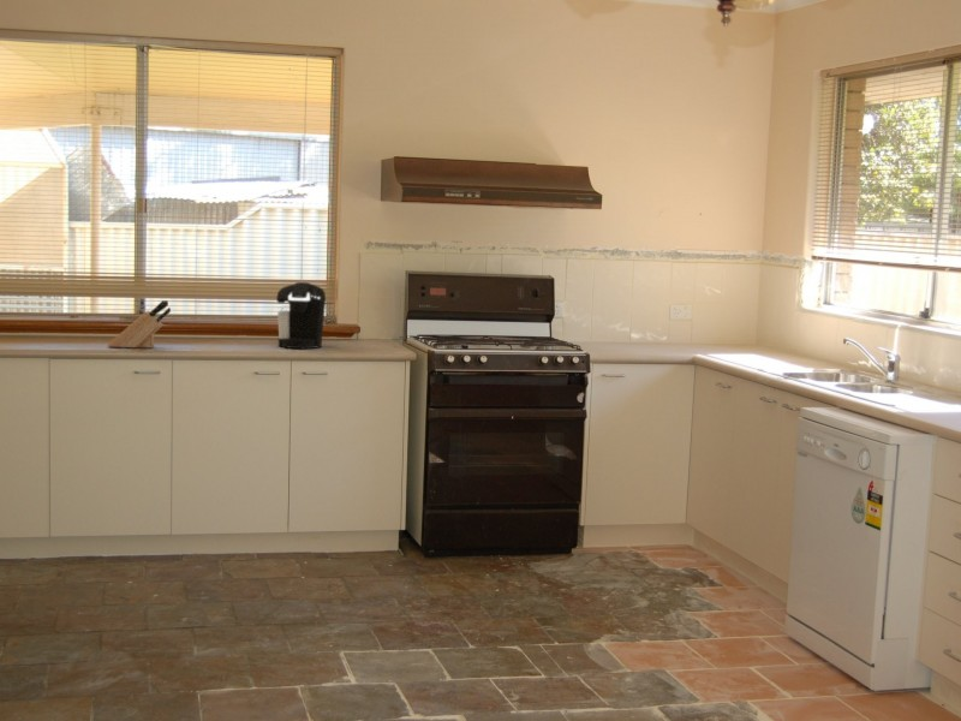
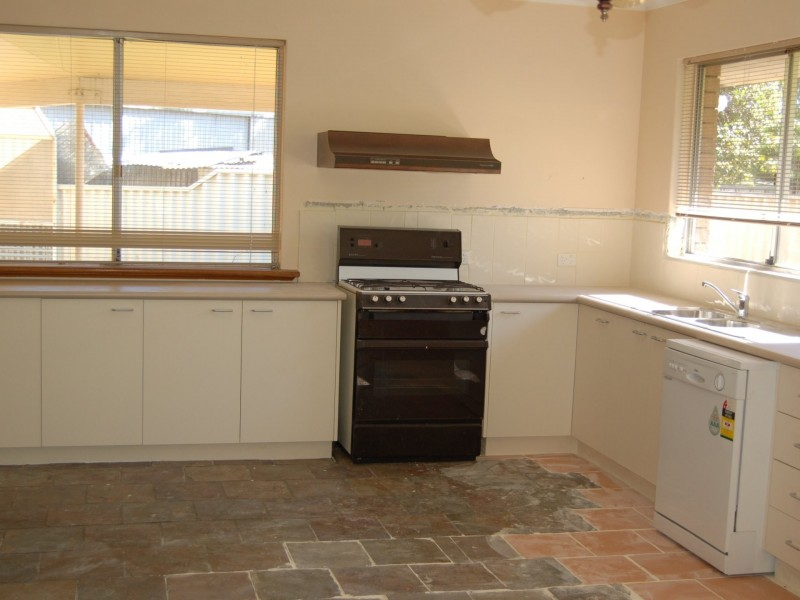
- coffee maker (300, 314)
- knife block (139, 322)
